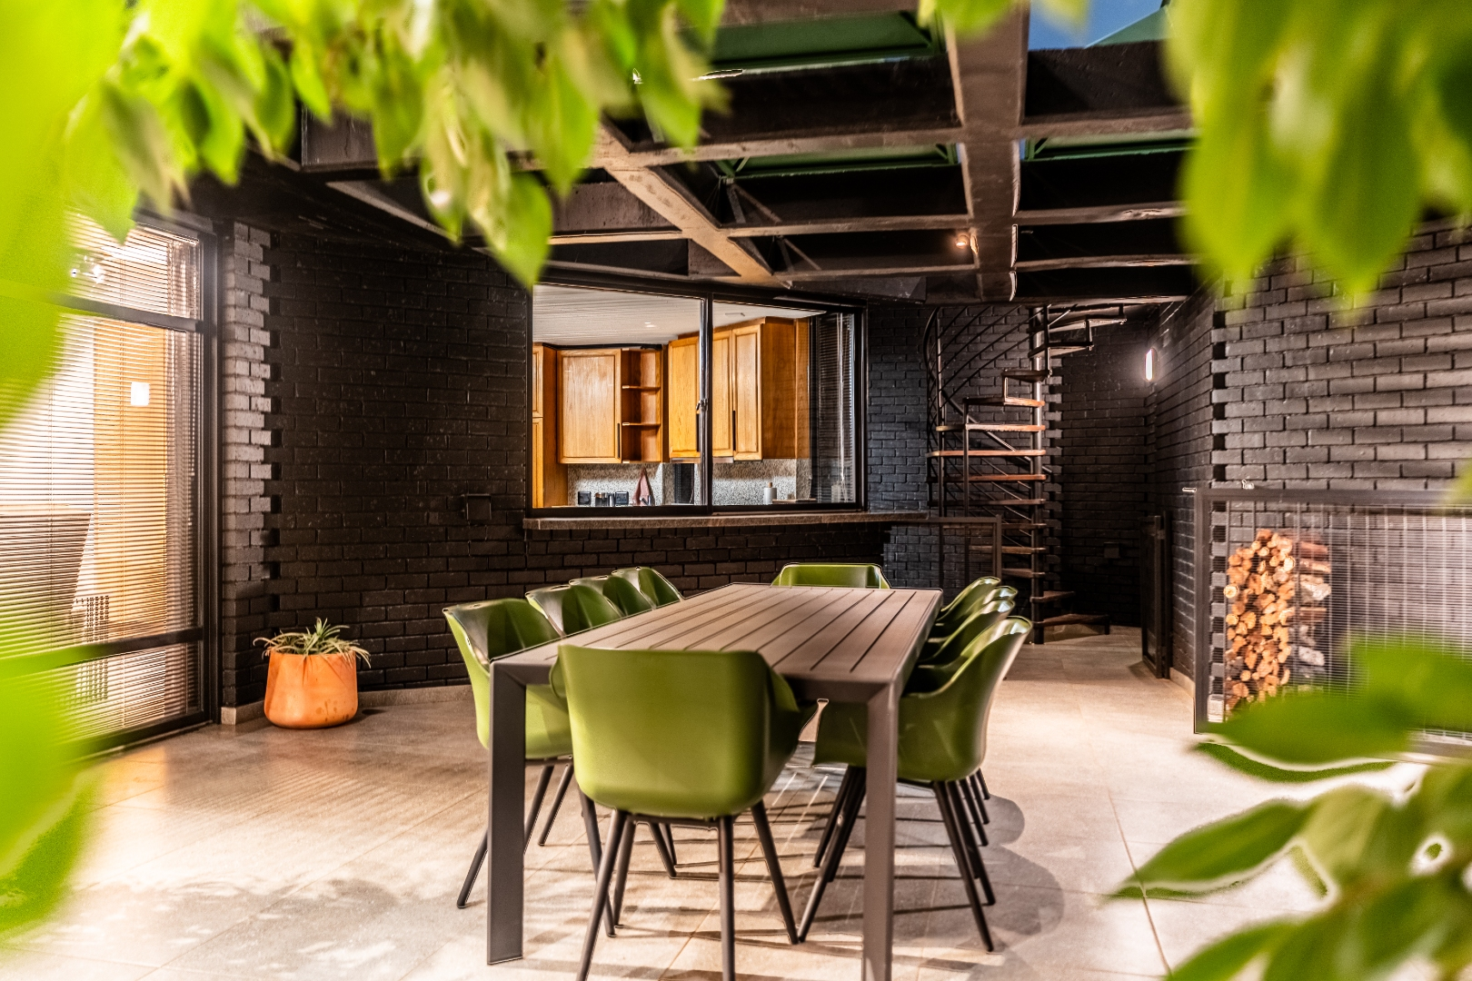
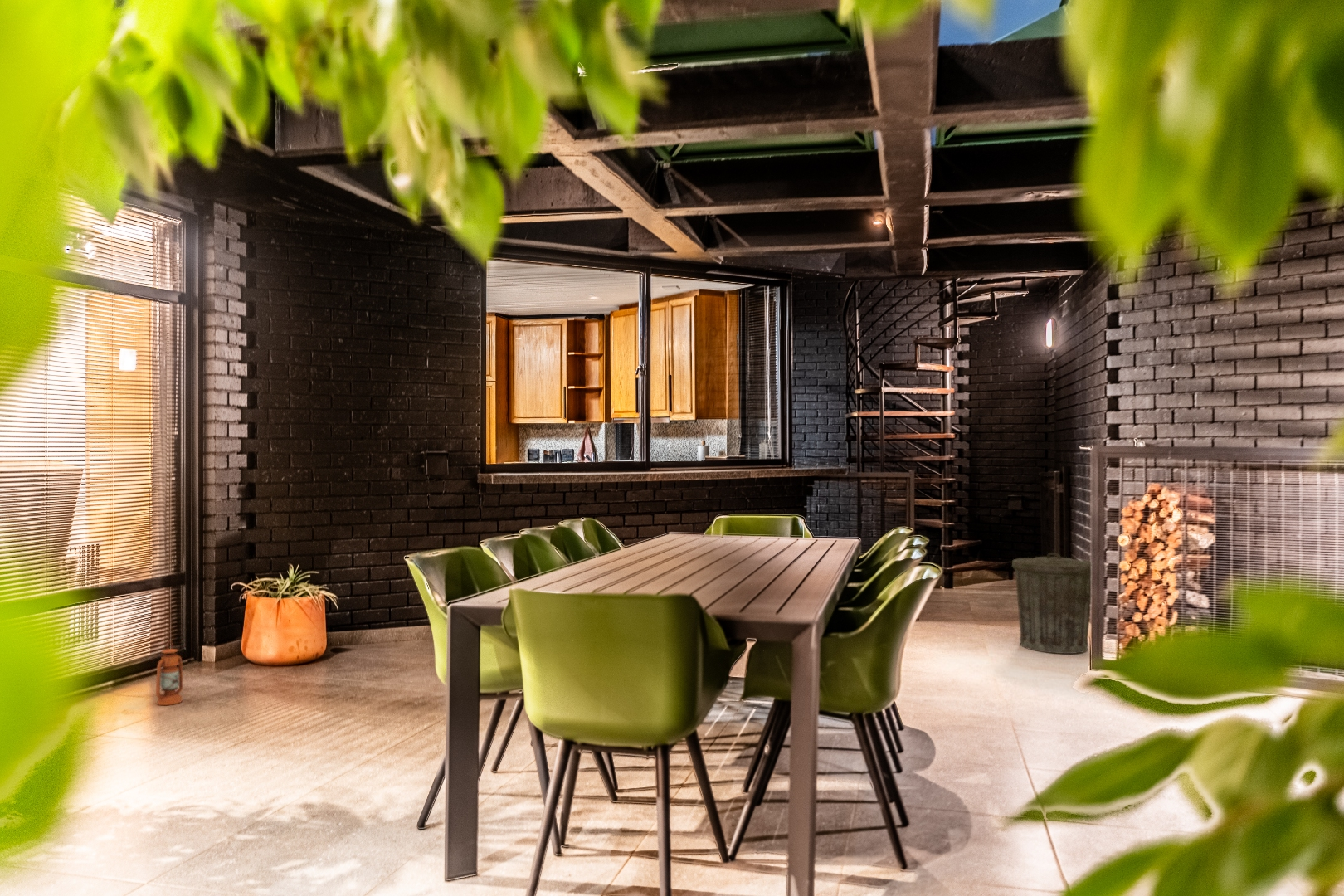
+ trash can (1053, 600)
+ lantern (169, 671)
